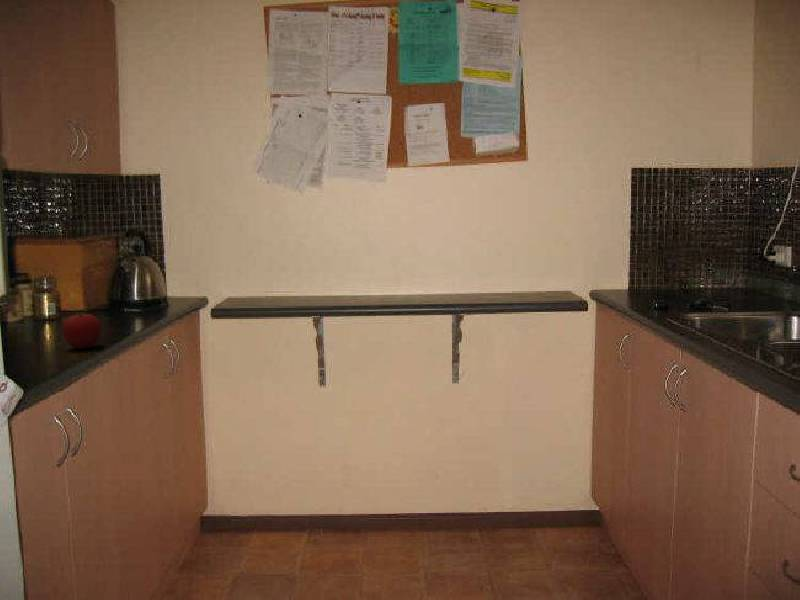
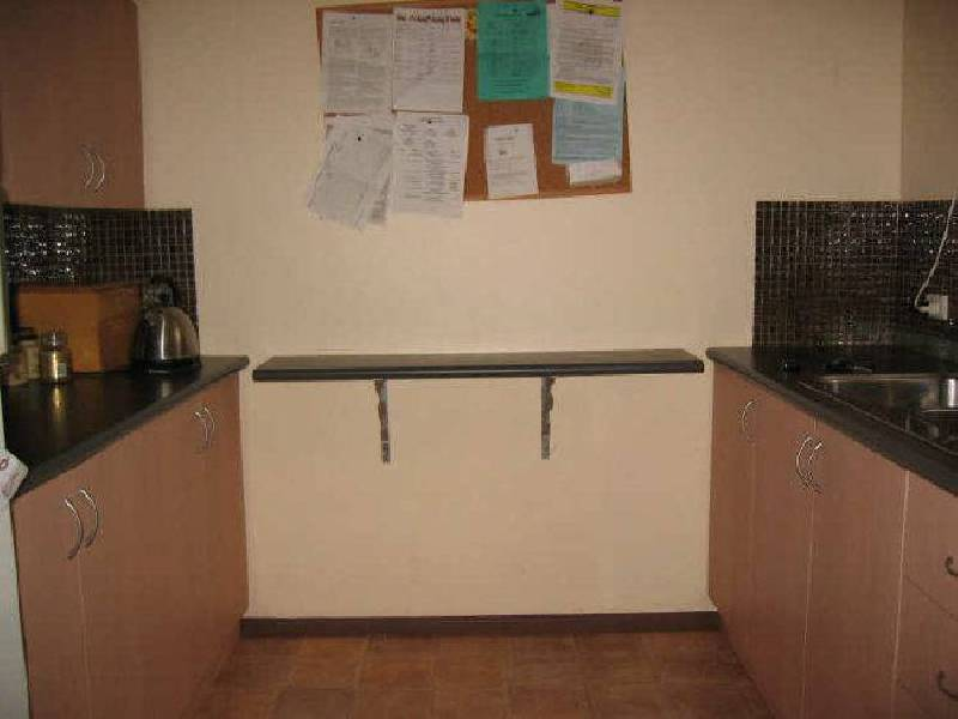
- fruit (82, 329)
